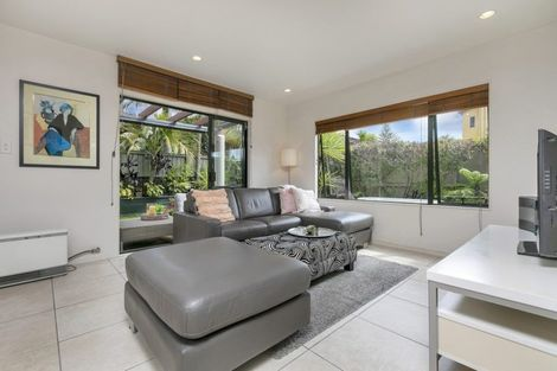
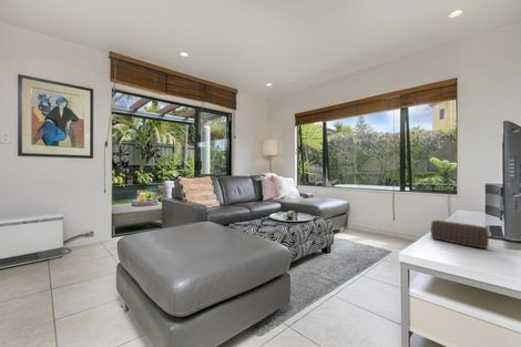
+ speaker (457, 233)
